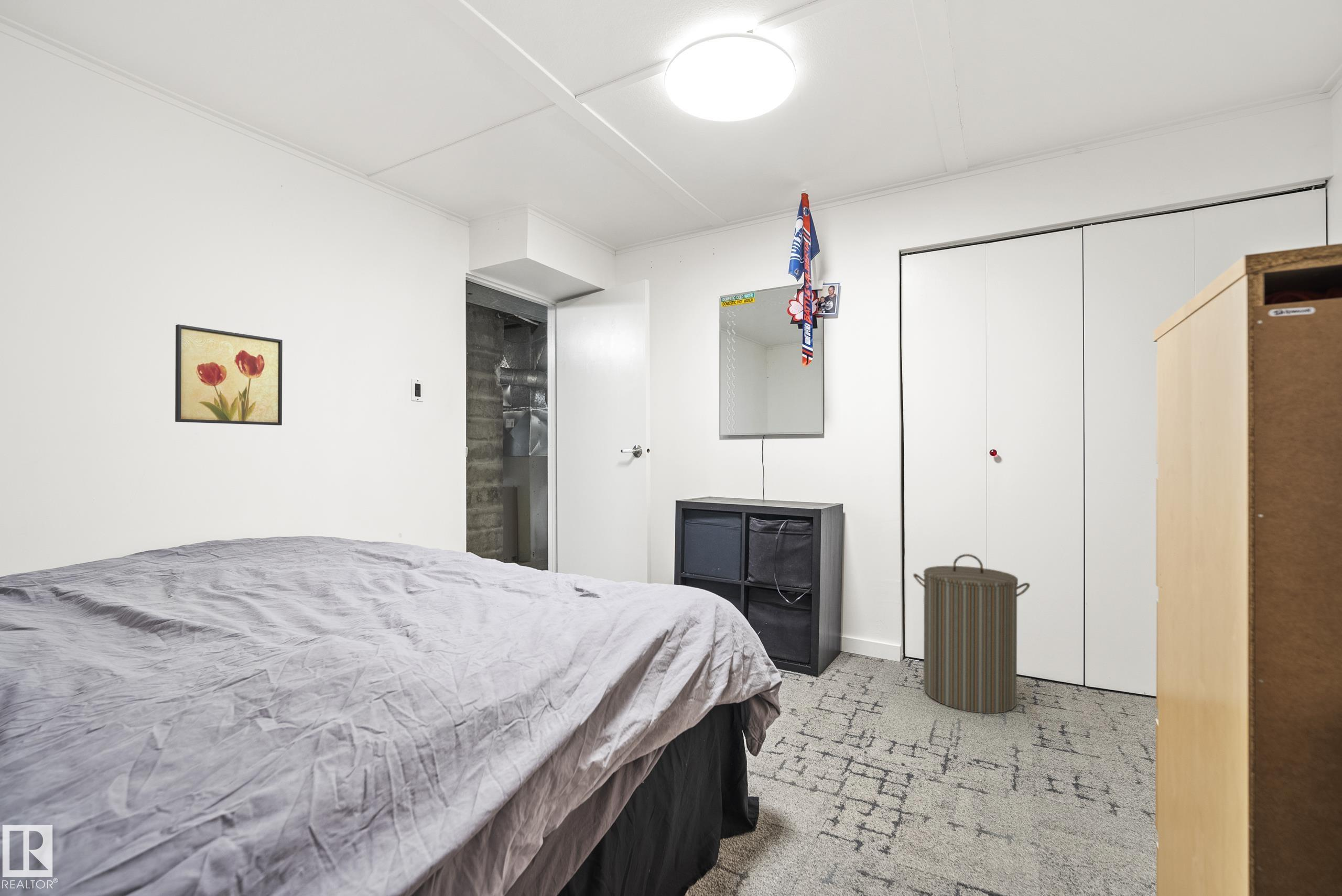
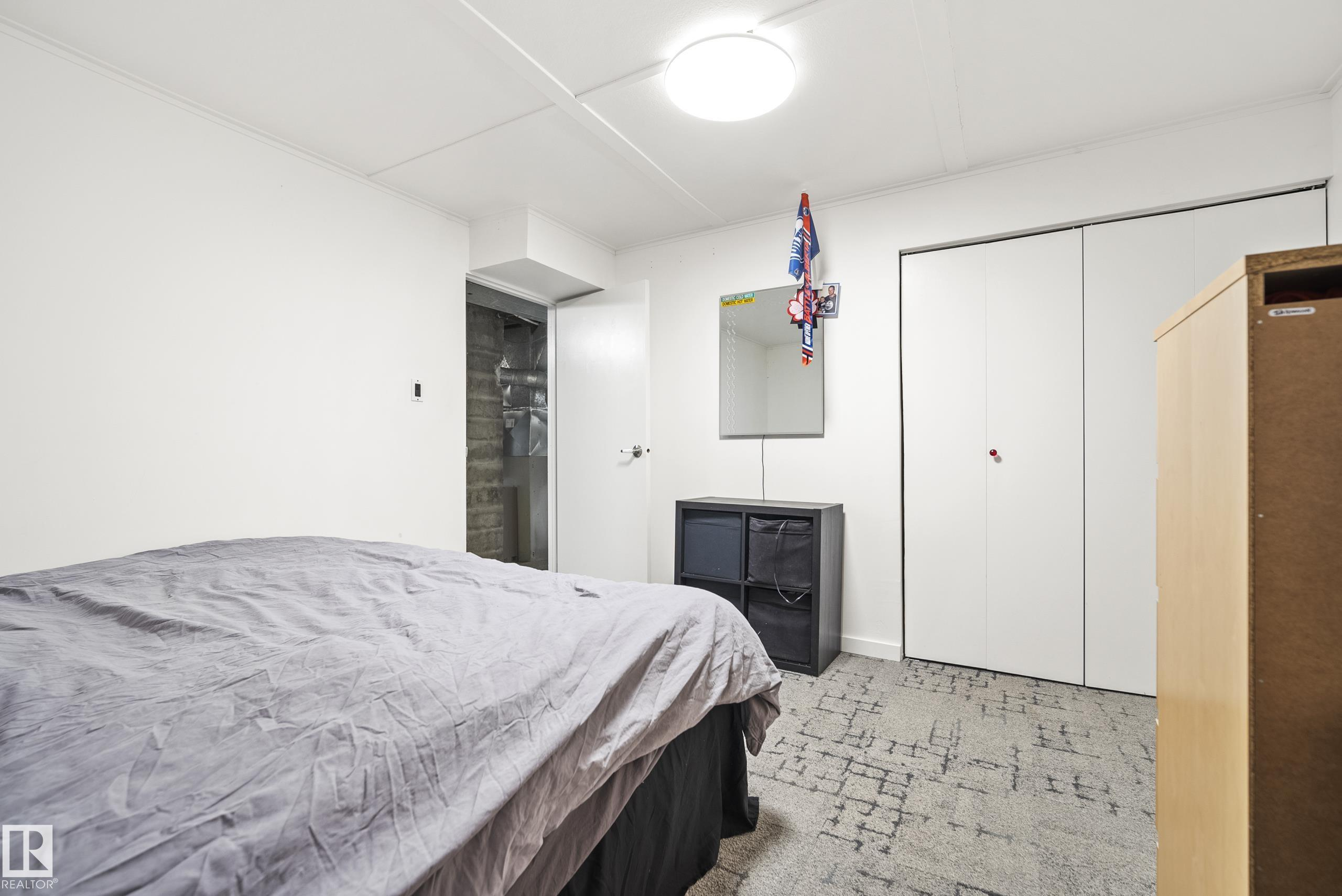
- wall art (231, 378)
- laundry hamper (969, 625)
